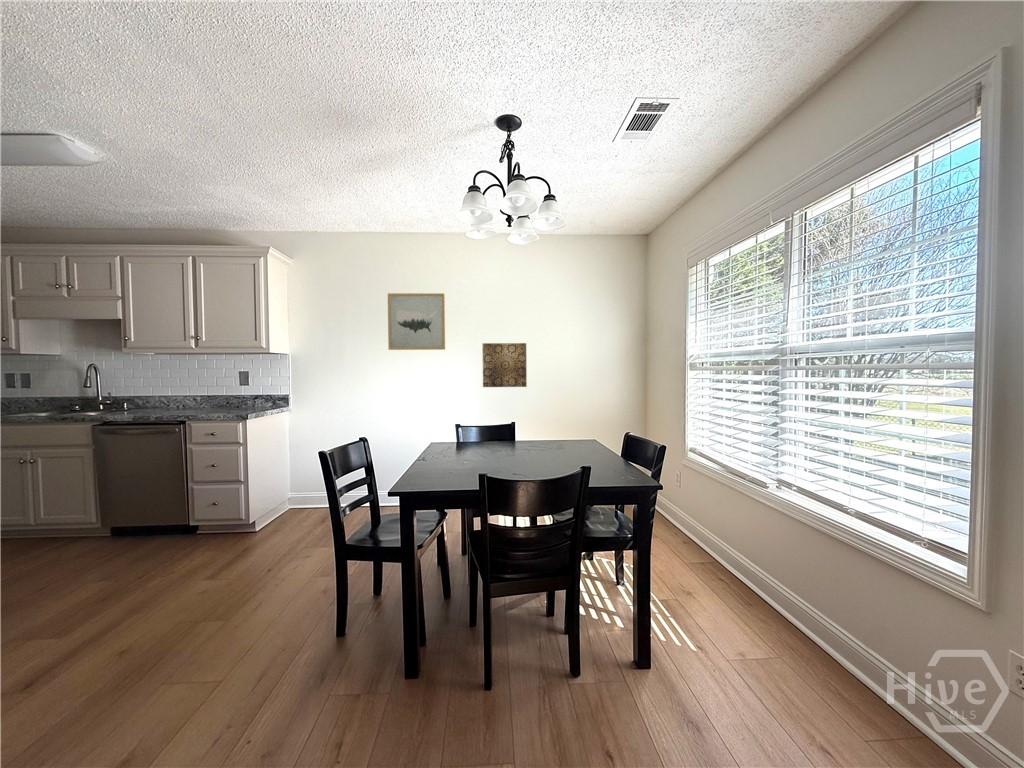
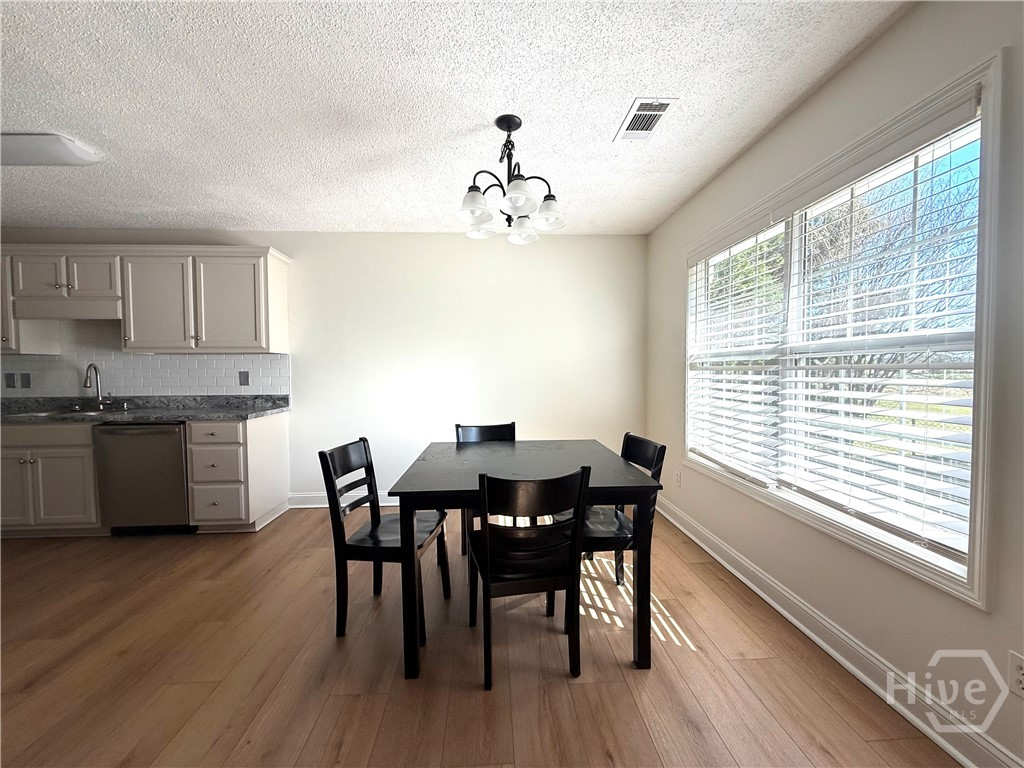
- wall art (504, 365)
- wall art (416, 321)
